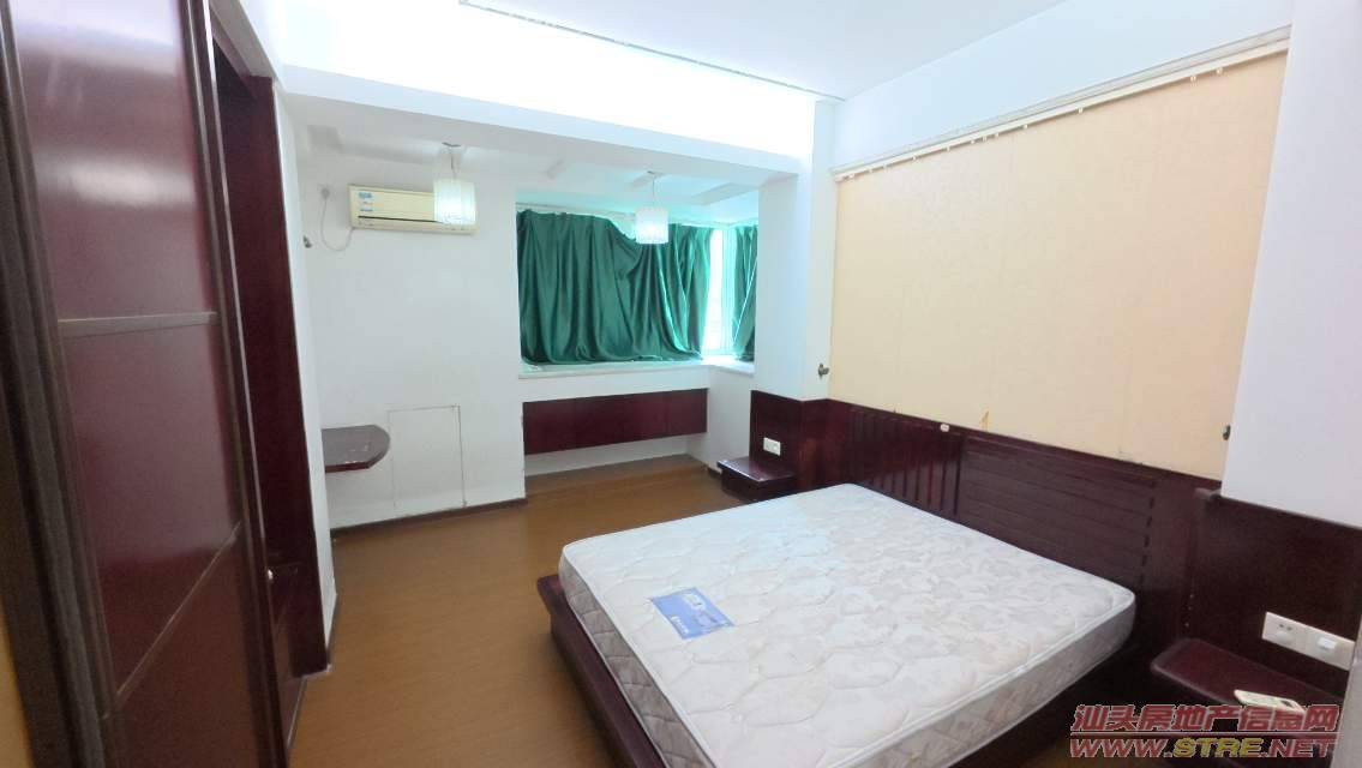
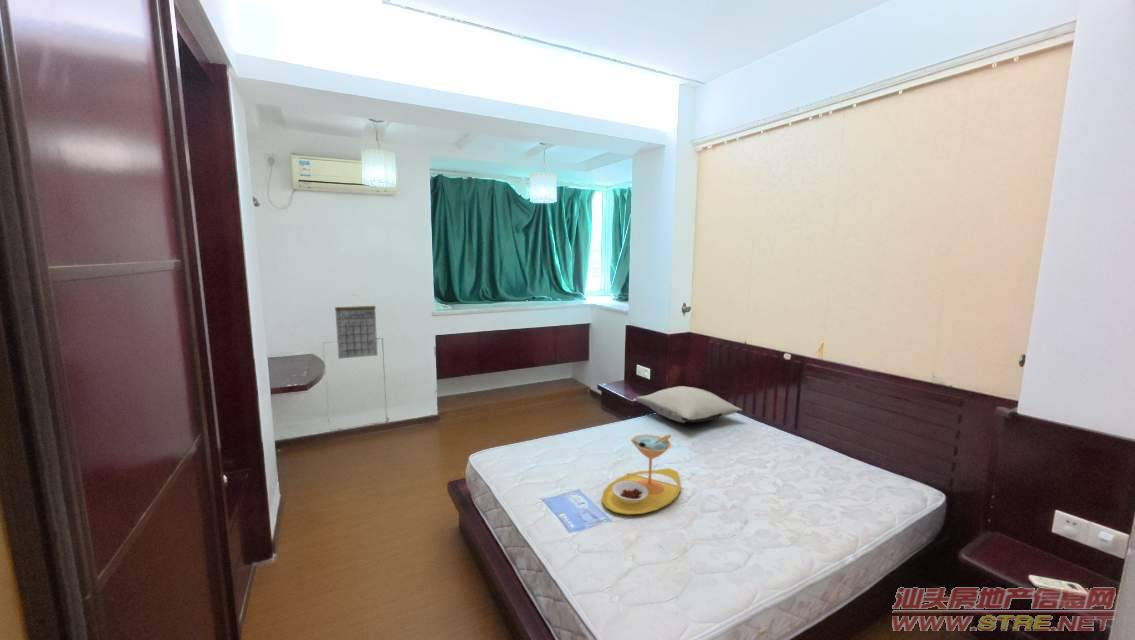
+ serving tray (649, 466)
+ pillow (687, 403)
+ calendar (356, 326)
